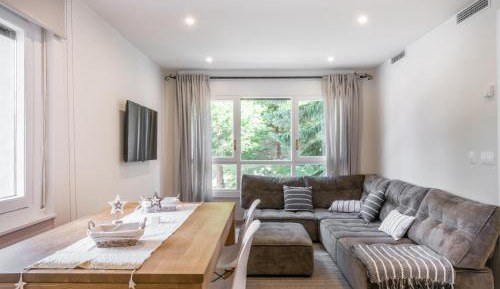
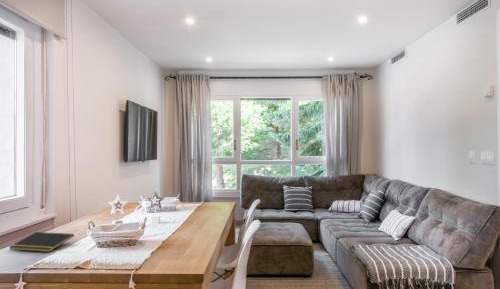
+ notepad (42, 241)
